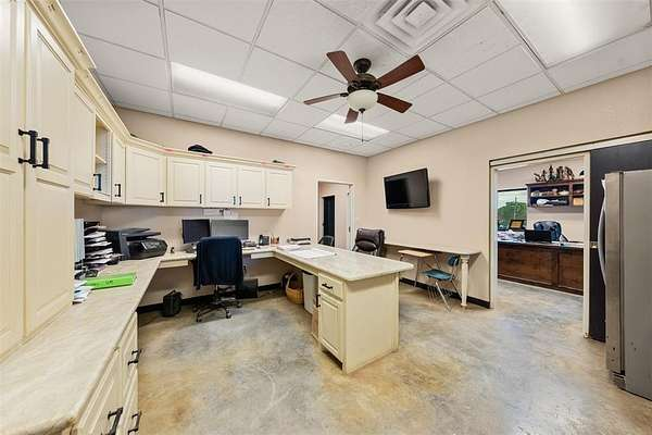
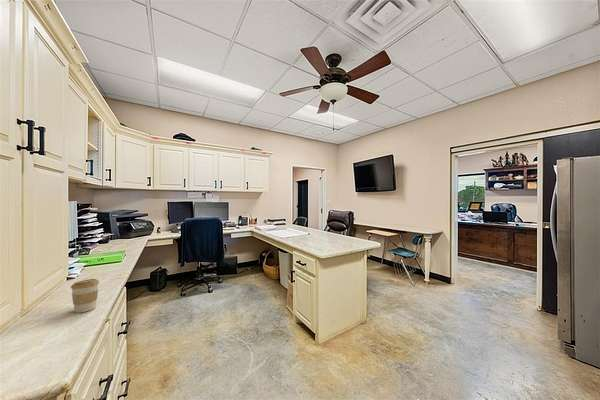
+ coffee cup (85, 294)
